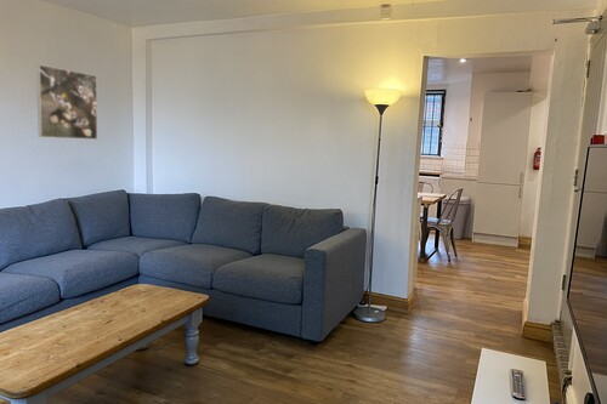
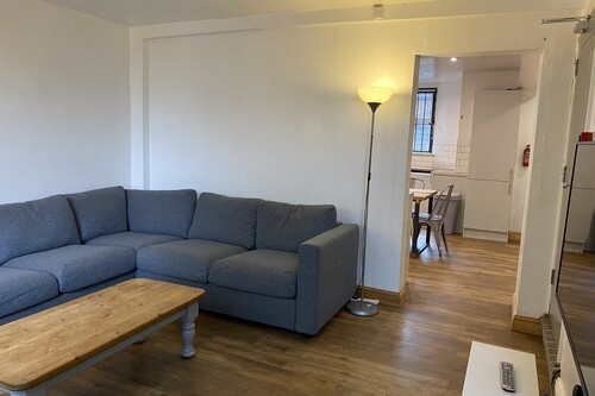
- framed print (69, 104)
